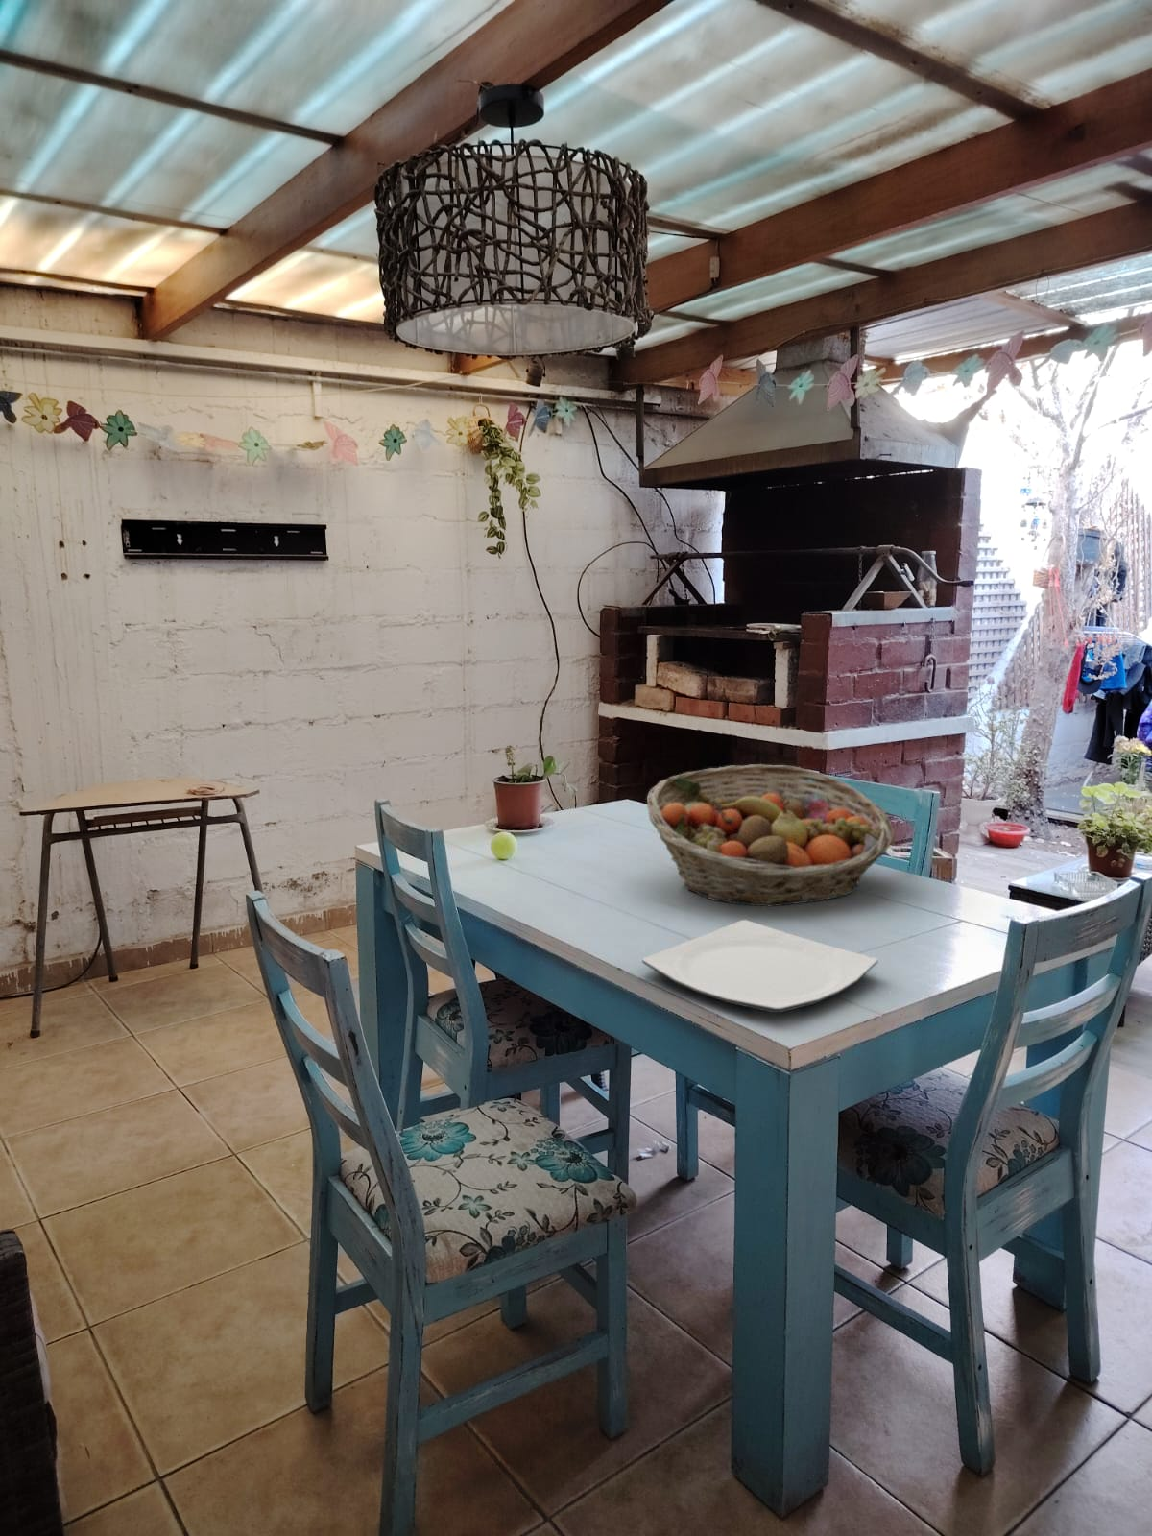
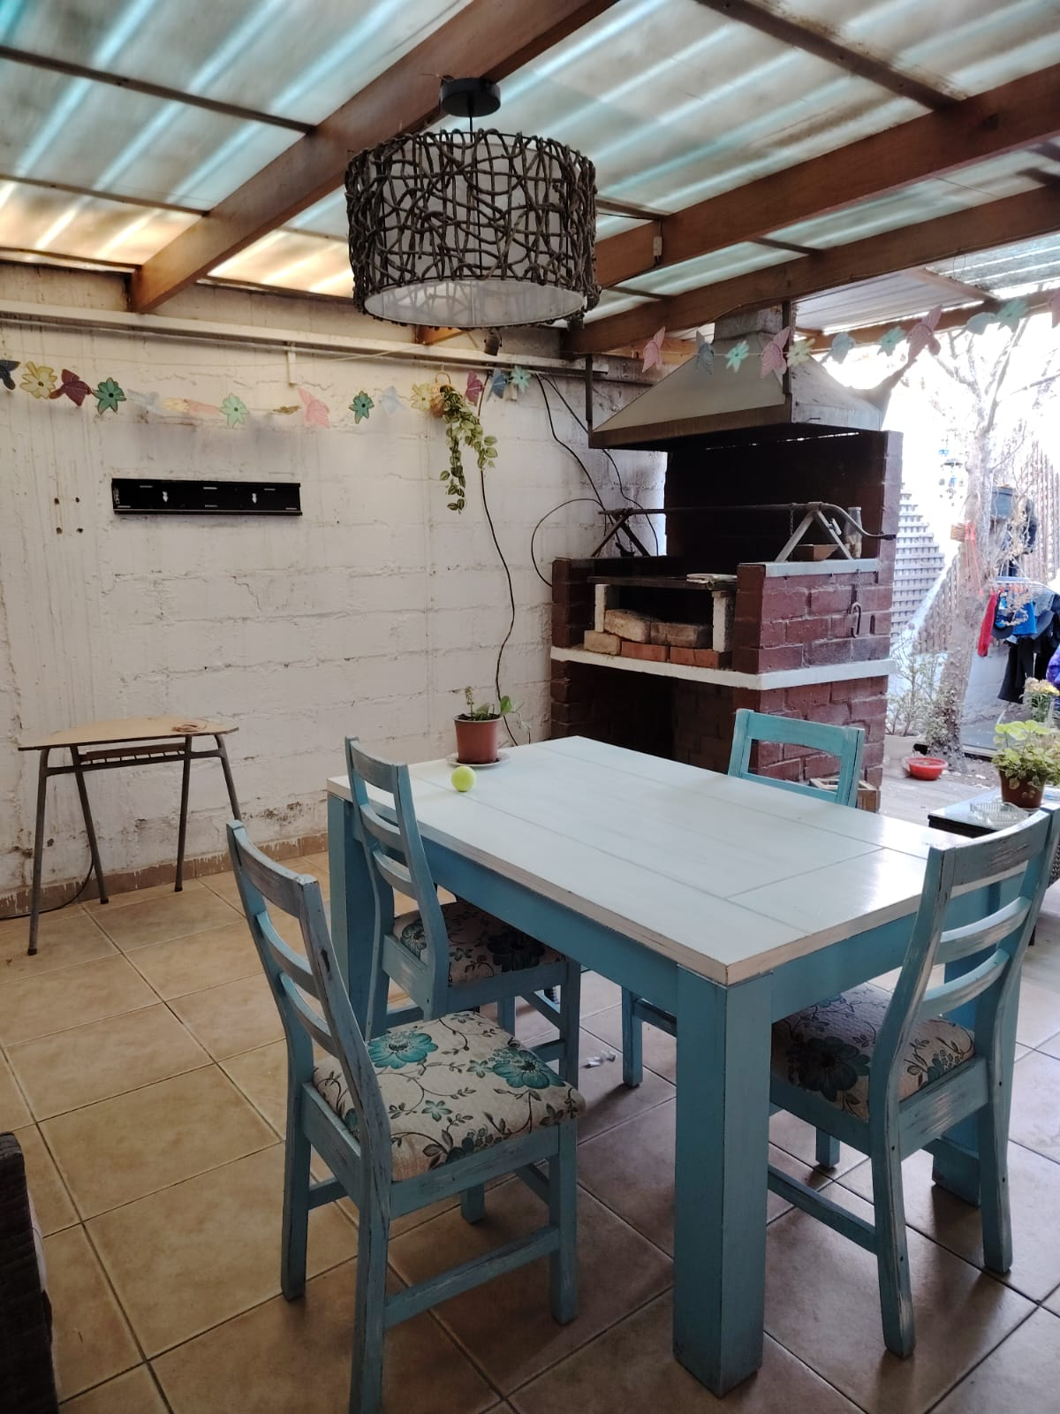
- fruit basket (767, 831)
- plate (759, 966)
